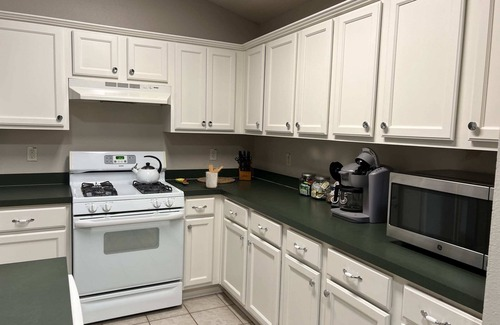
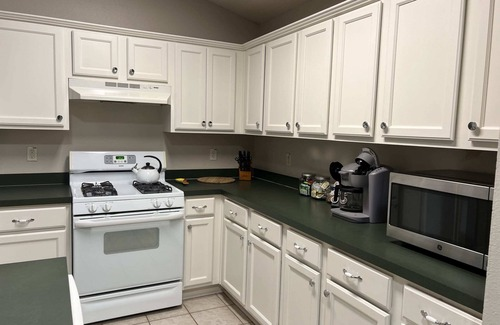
- utensil holder (214, 176)
